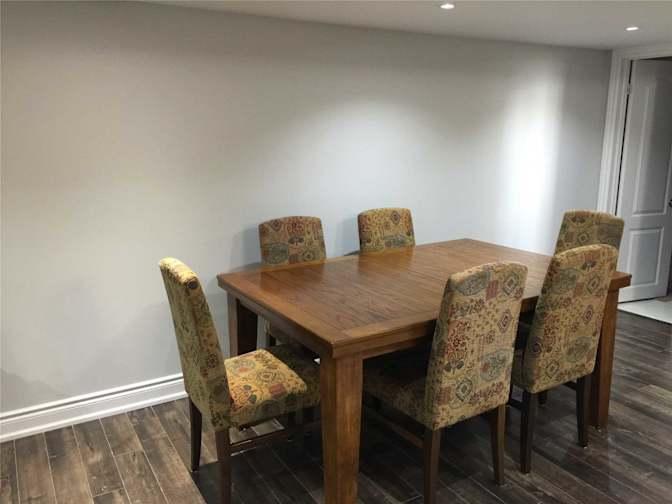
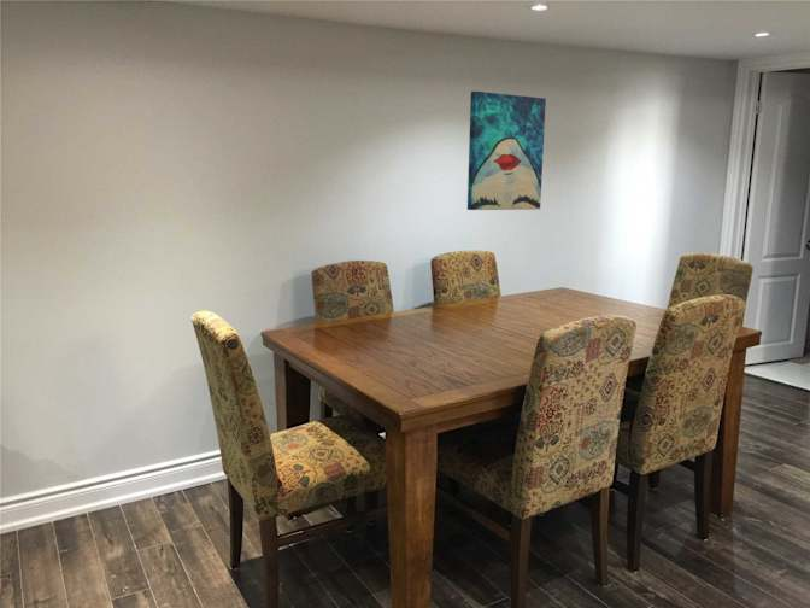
+ wall art (506, 153)
